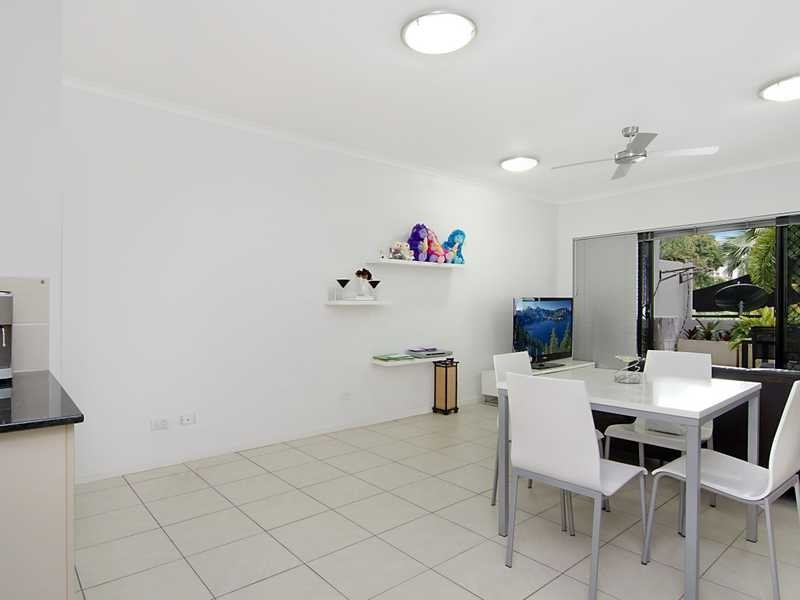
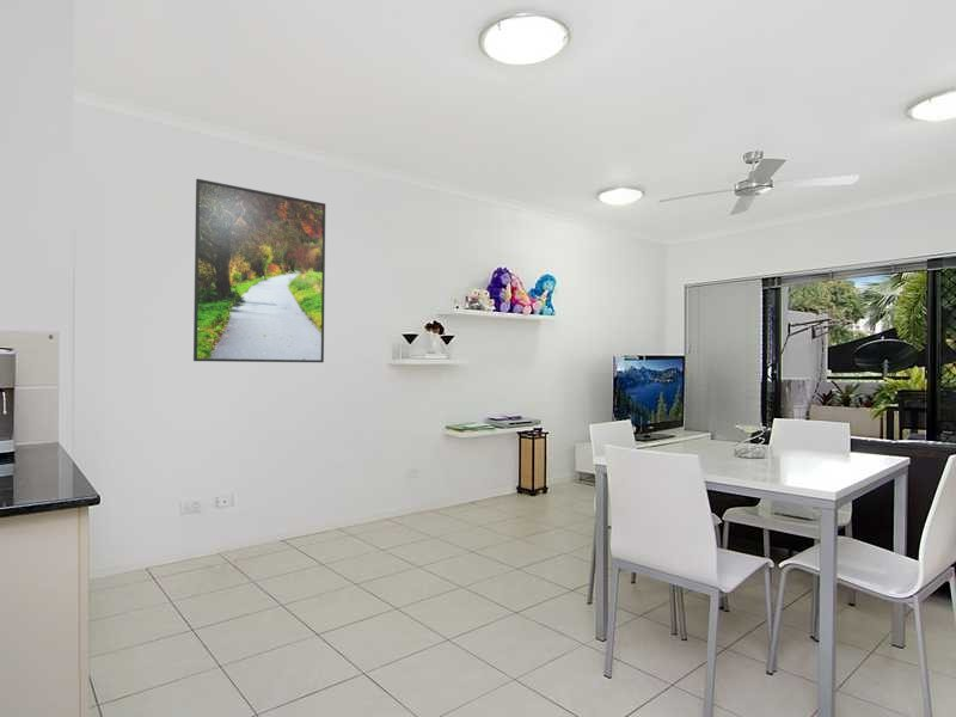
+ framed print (264, 276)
